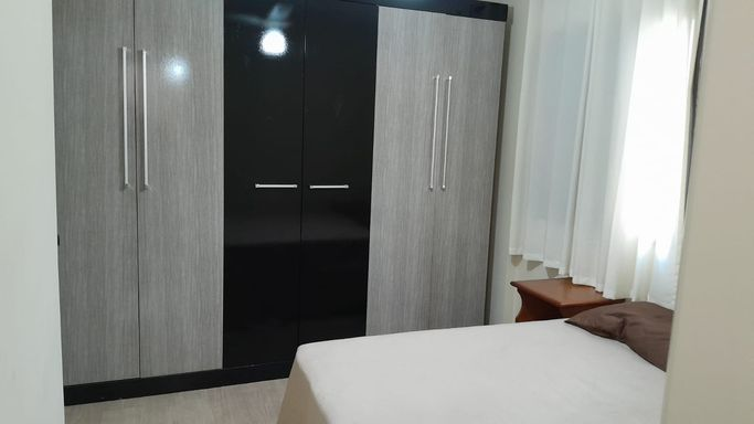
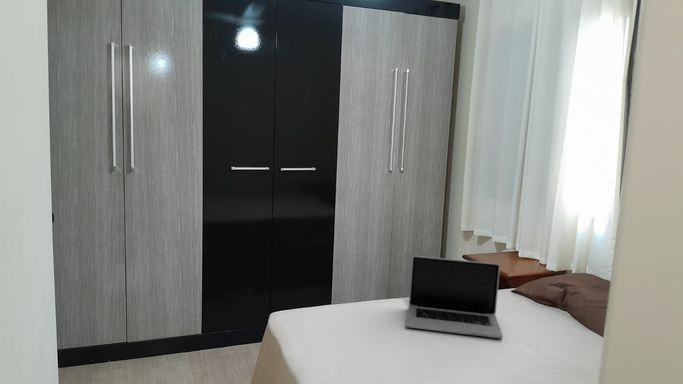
+ laptop (454, 294)
